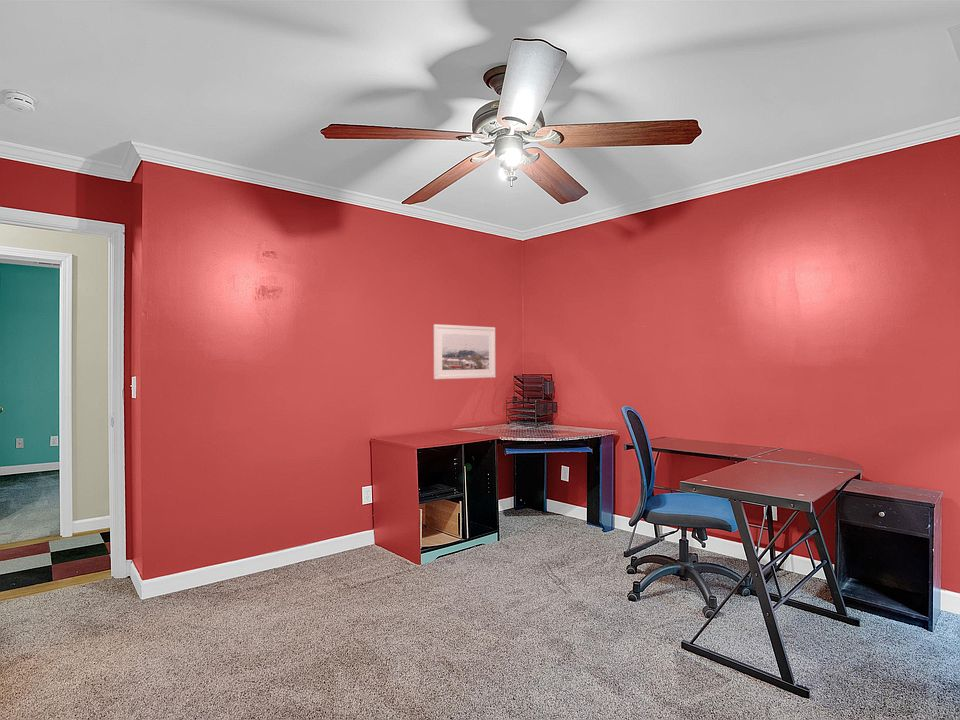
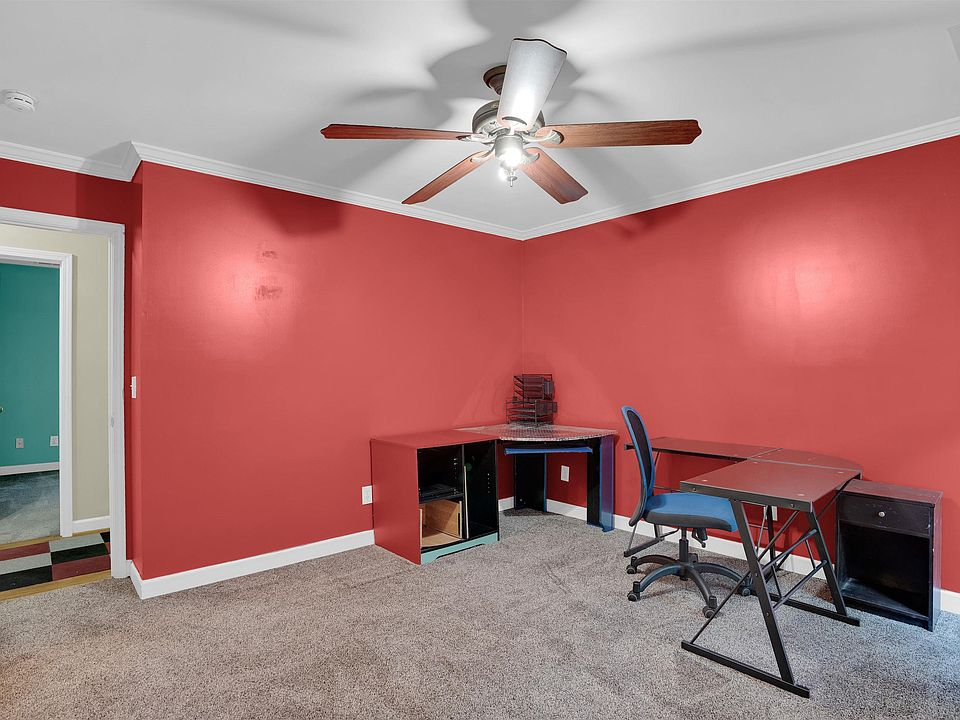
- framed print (465, 352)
